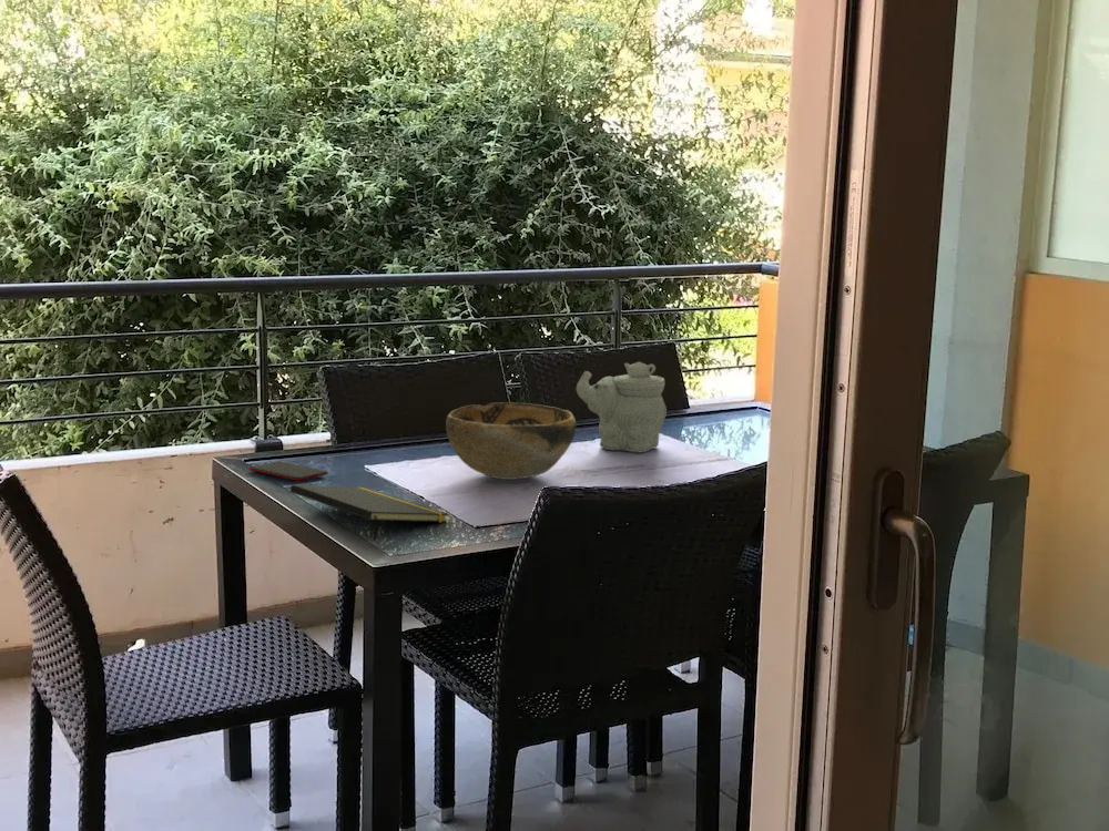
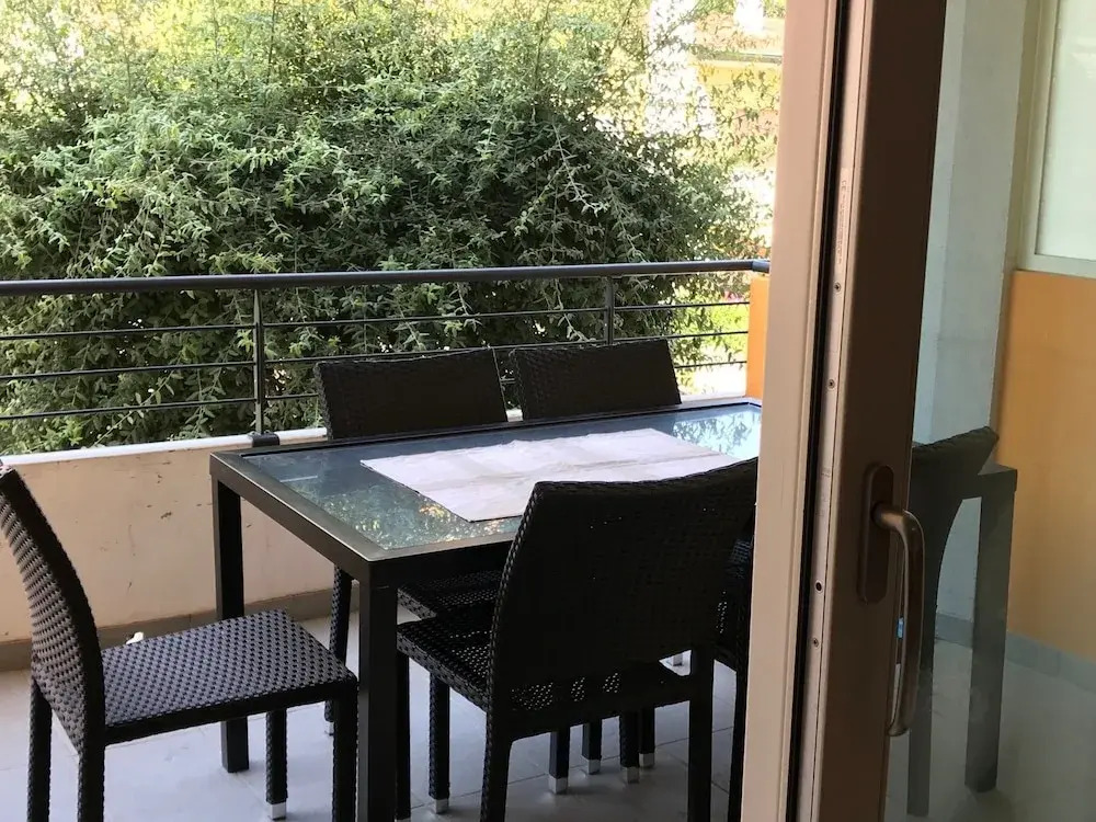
- teapot (620, 403)
- smartphone (288, 470)
- notepad (368, 503)
- decorative bowl (511, 444)
